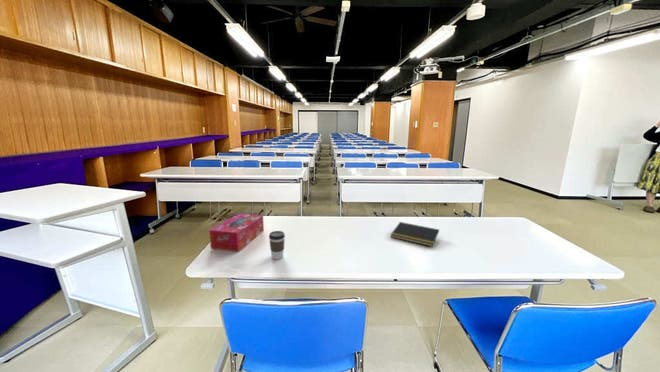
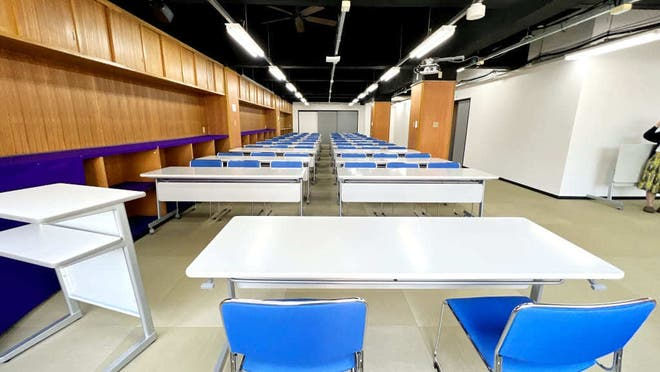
- notepad (414, 233)
- coffee cup (277, 245)
- tissue box (239, 230)
